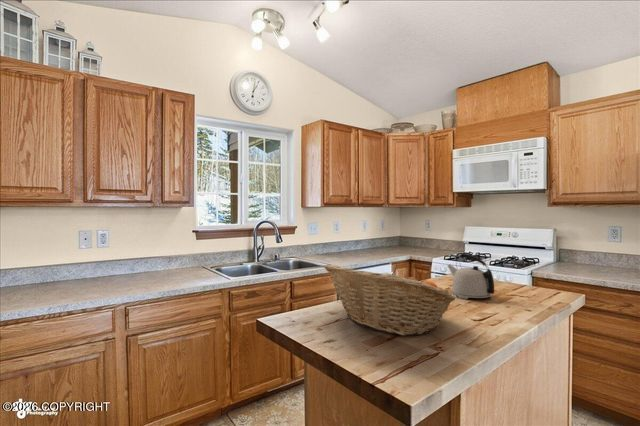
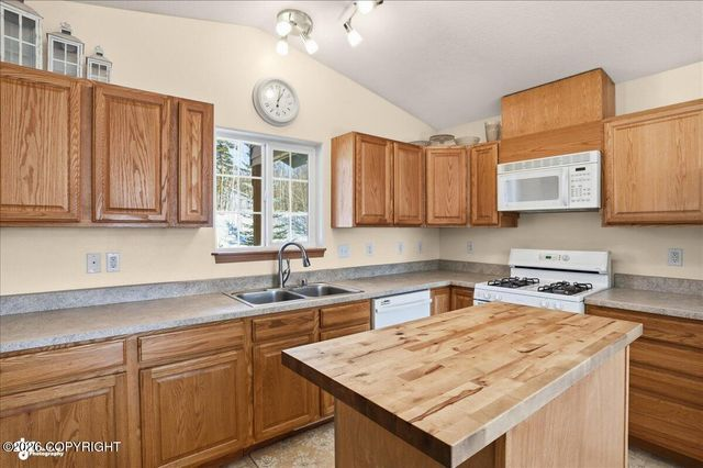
- kettle (469, 274)
- fruit basket (385, 291)
